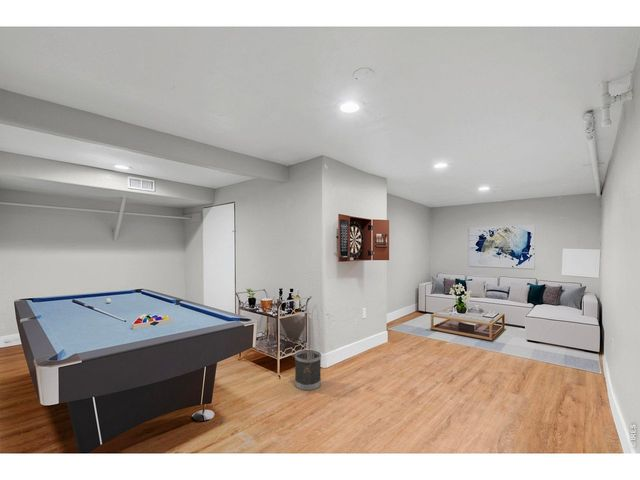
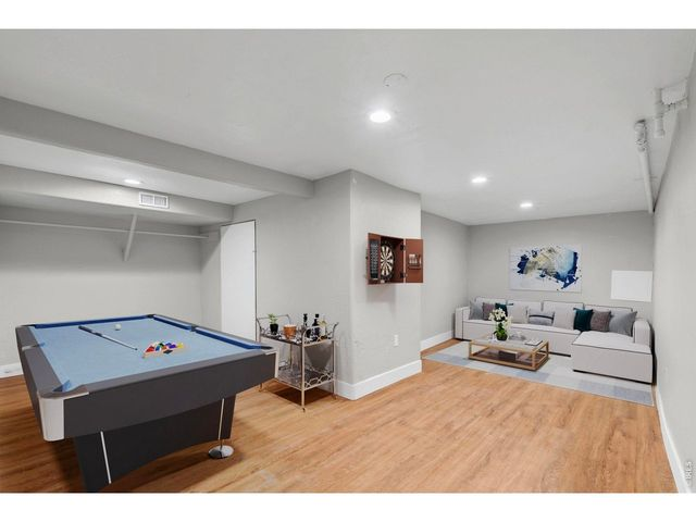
- wastebasket (307, 369)
